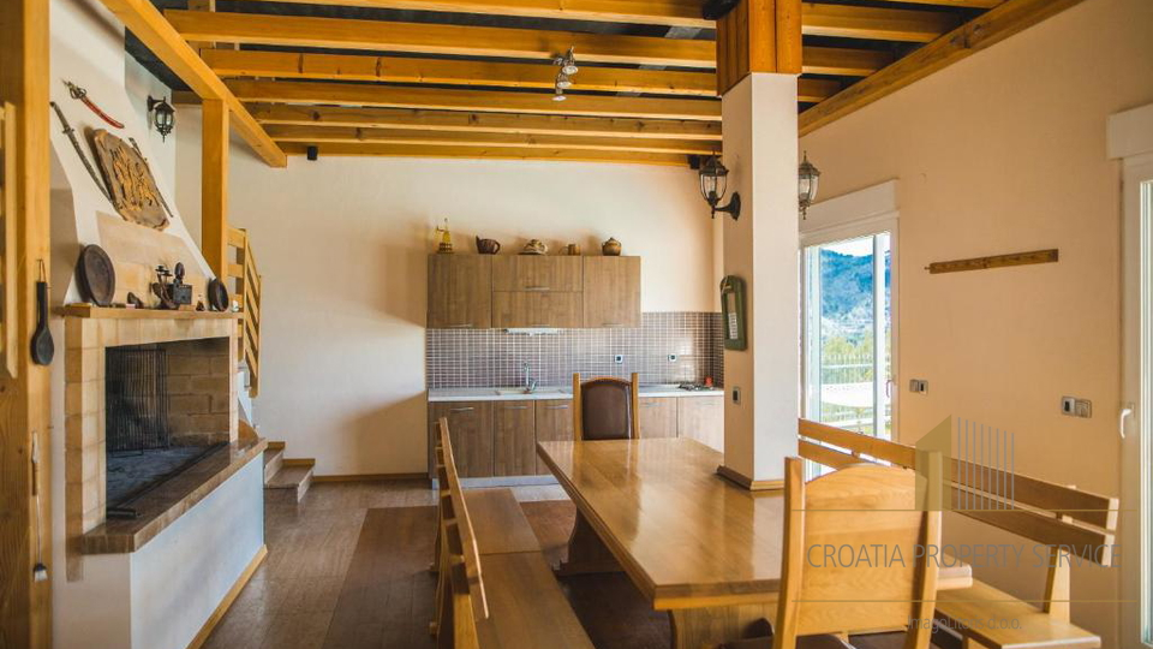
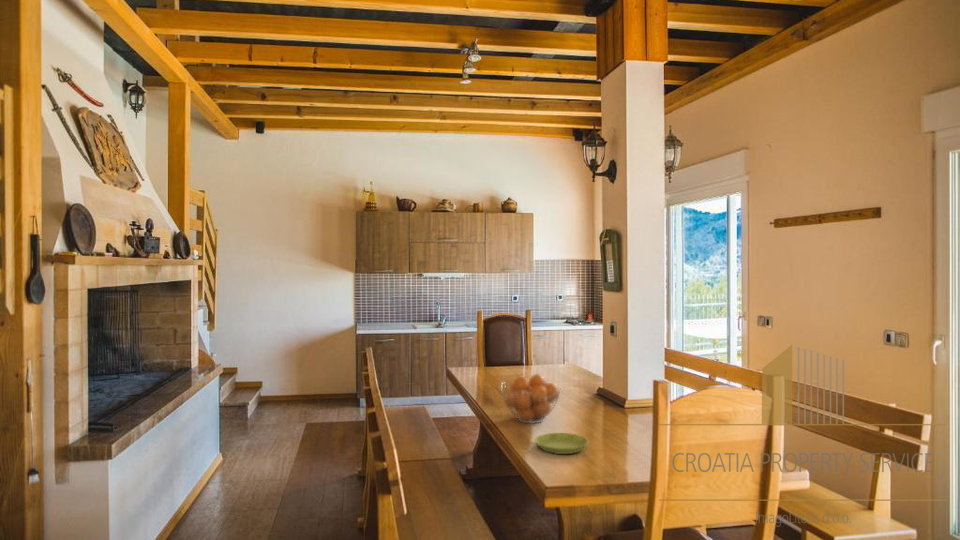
+ fruit basket (530, 398)
+ saucer (561, 444)
